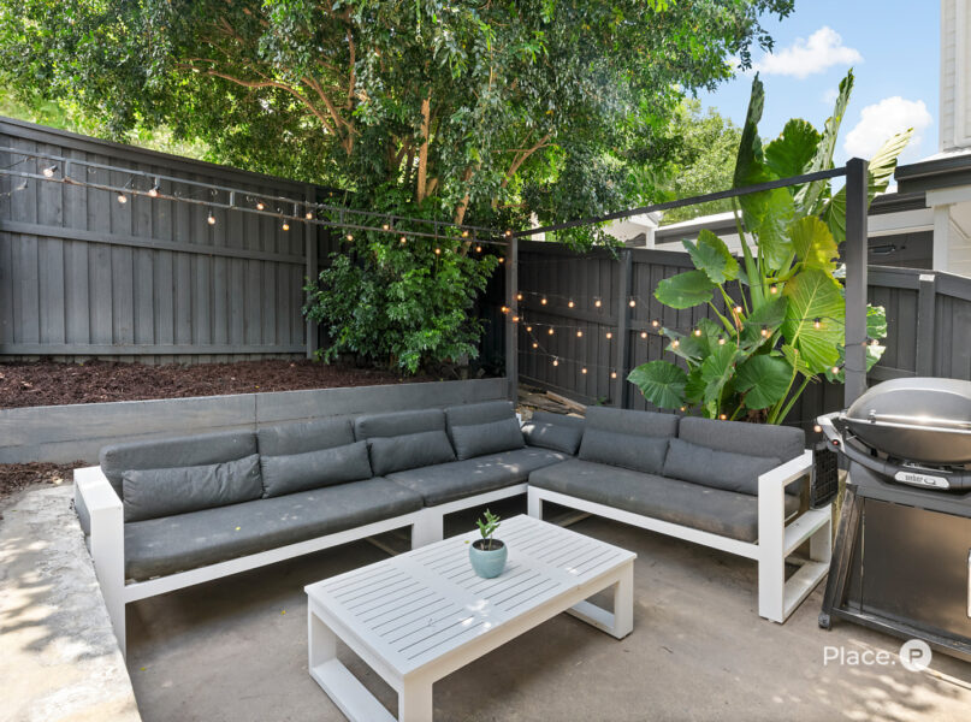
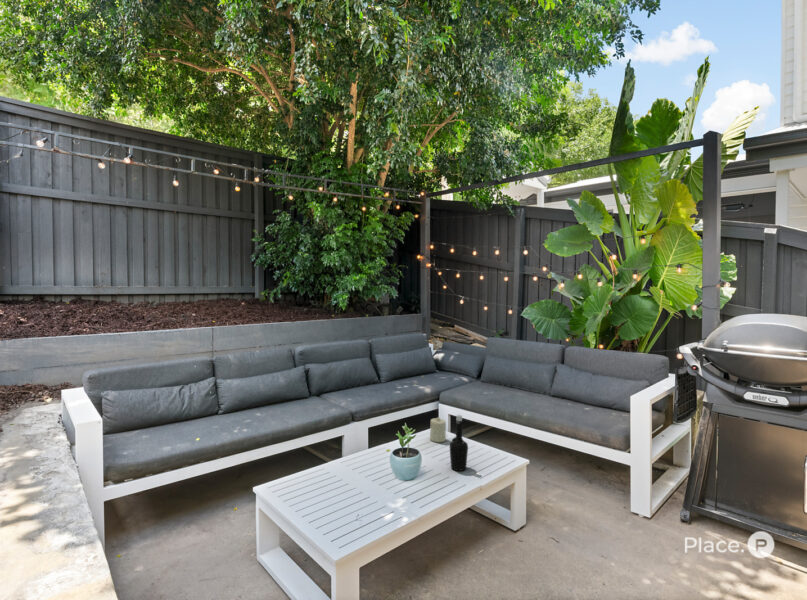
+ candle (437, 428)
+ bottle (458, 441)
